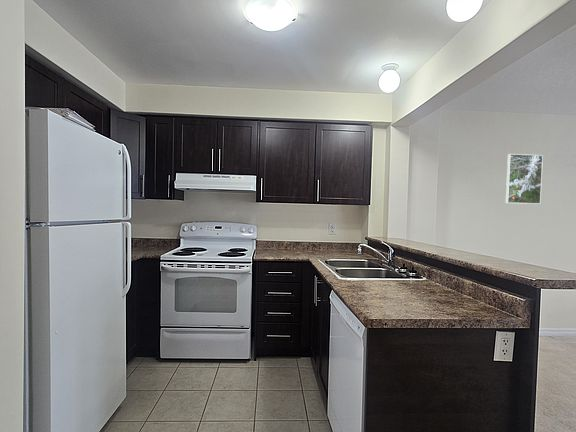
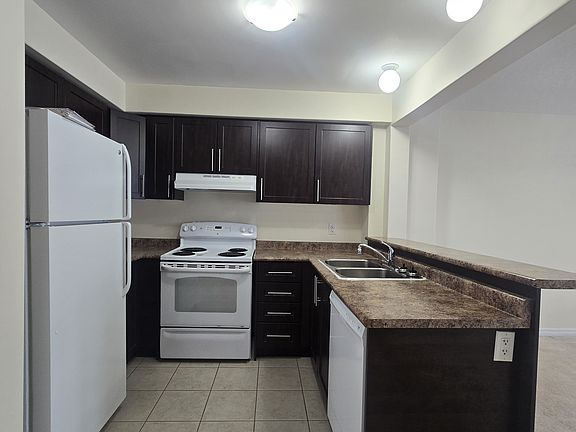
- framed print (524, 179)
